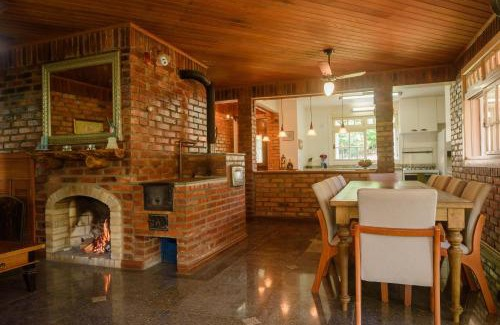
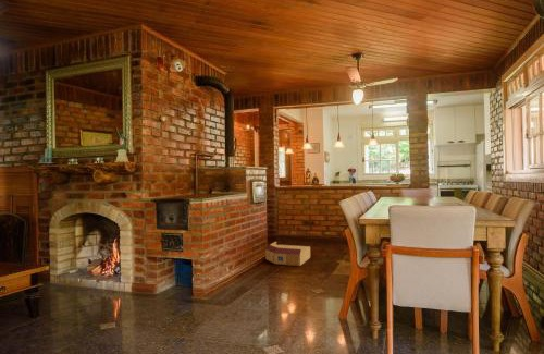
+ basket (285, 253)
